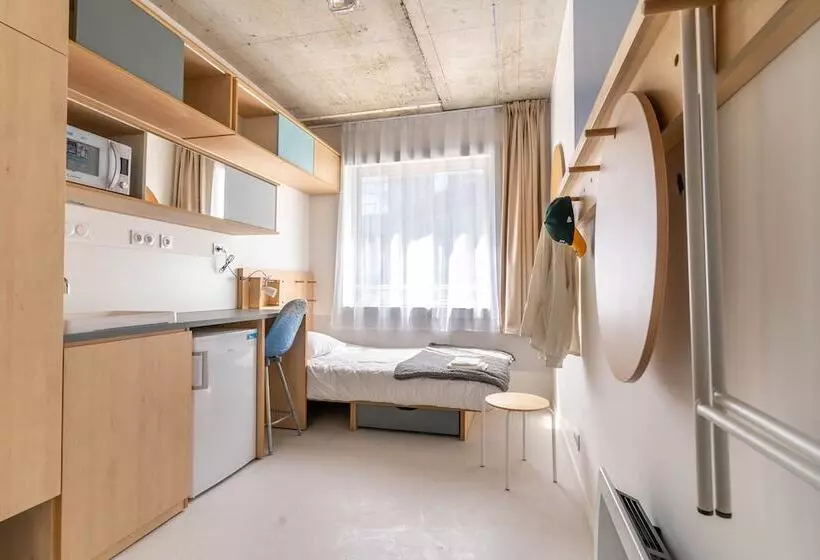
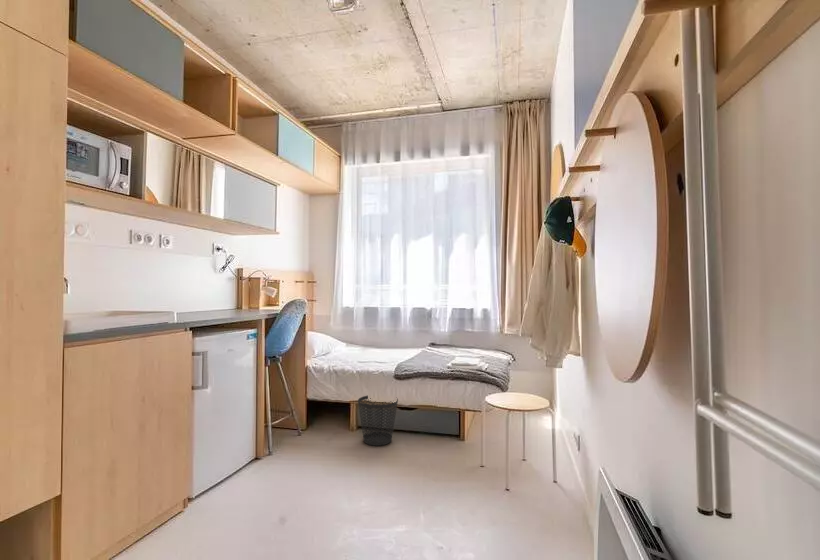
+ wastebasket (377, 420)
